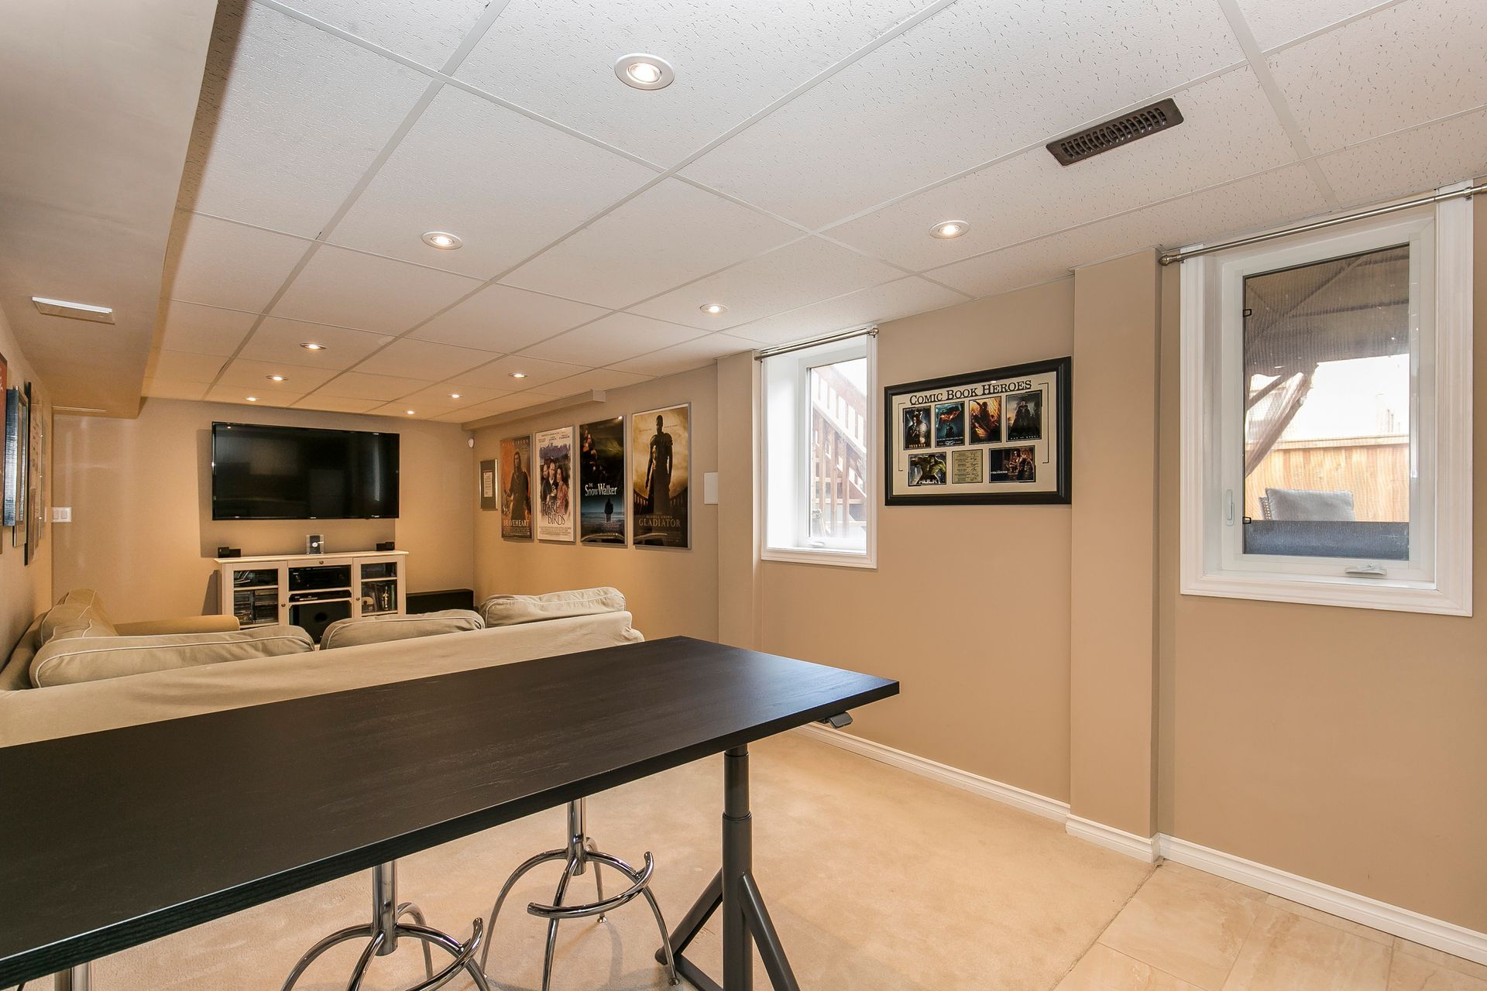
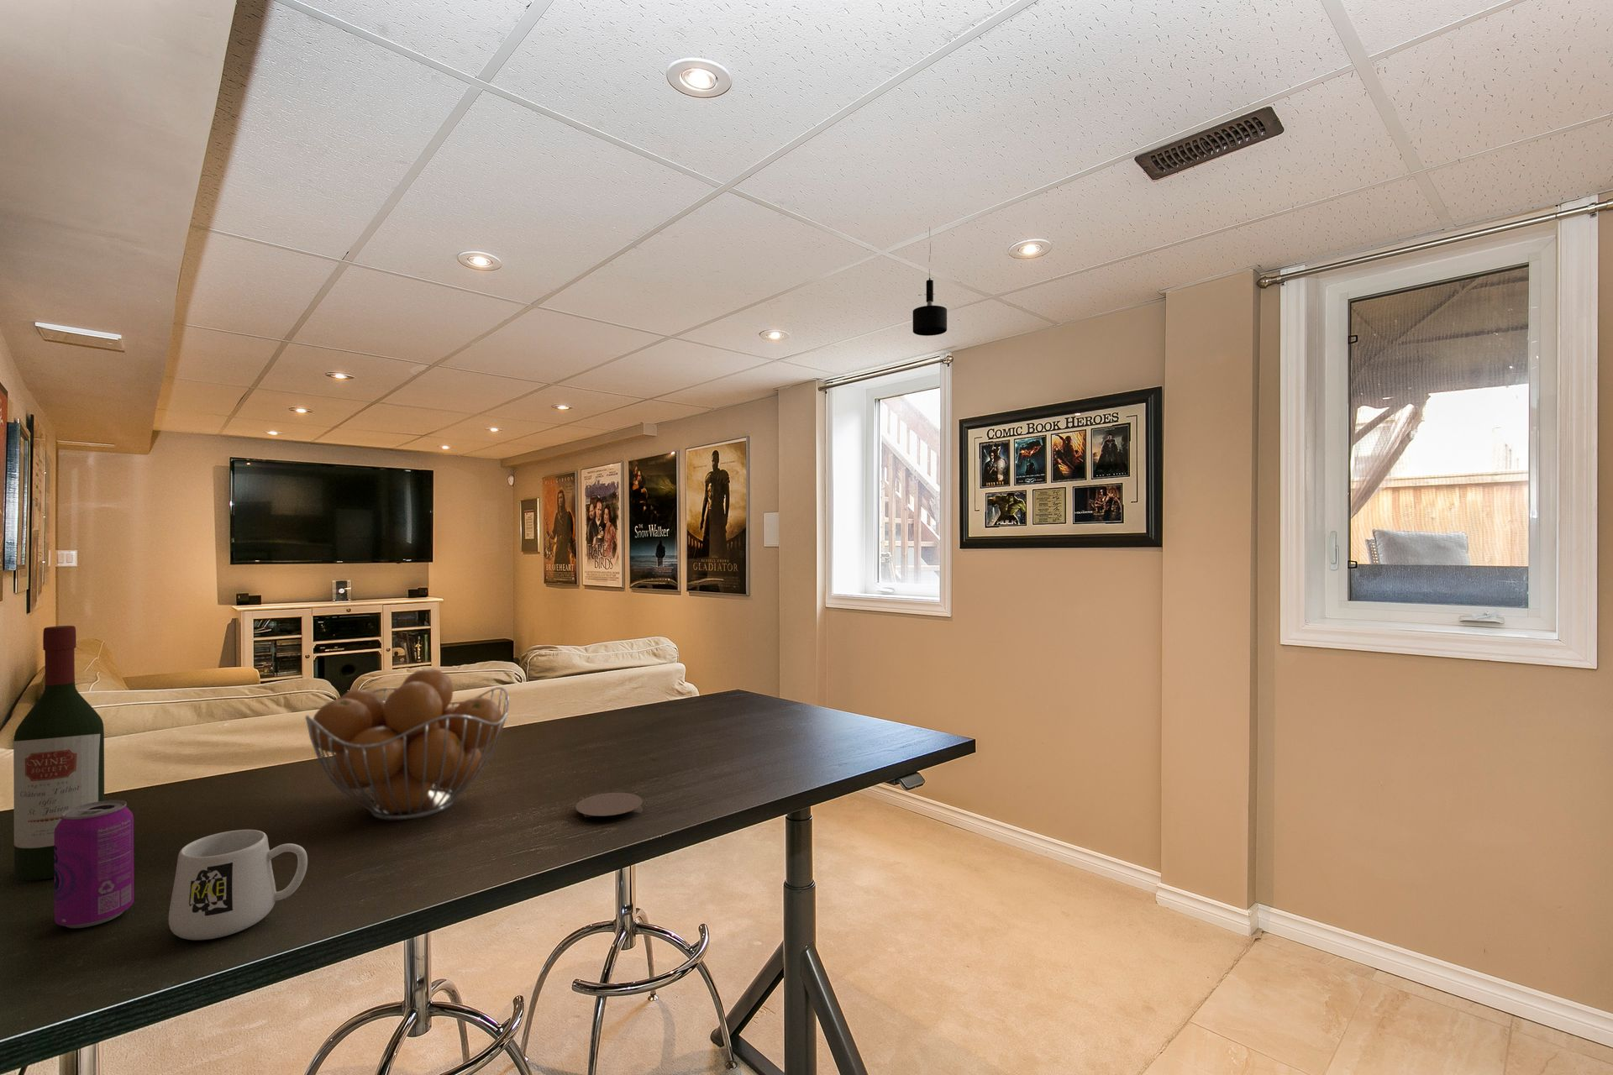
+ mug (241, 881)
+ beverage can (95, 861)
+ wine bottle (60, 746)
+ coaster (608, 807)
+ pendant light (929, 278)
+ fruit basket (413, 740)
